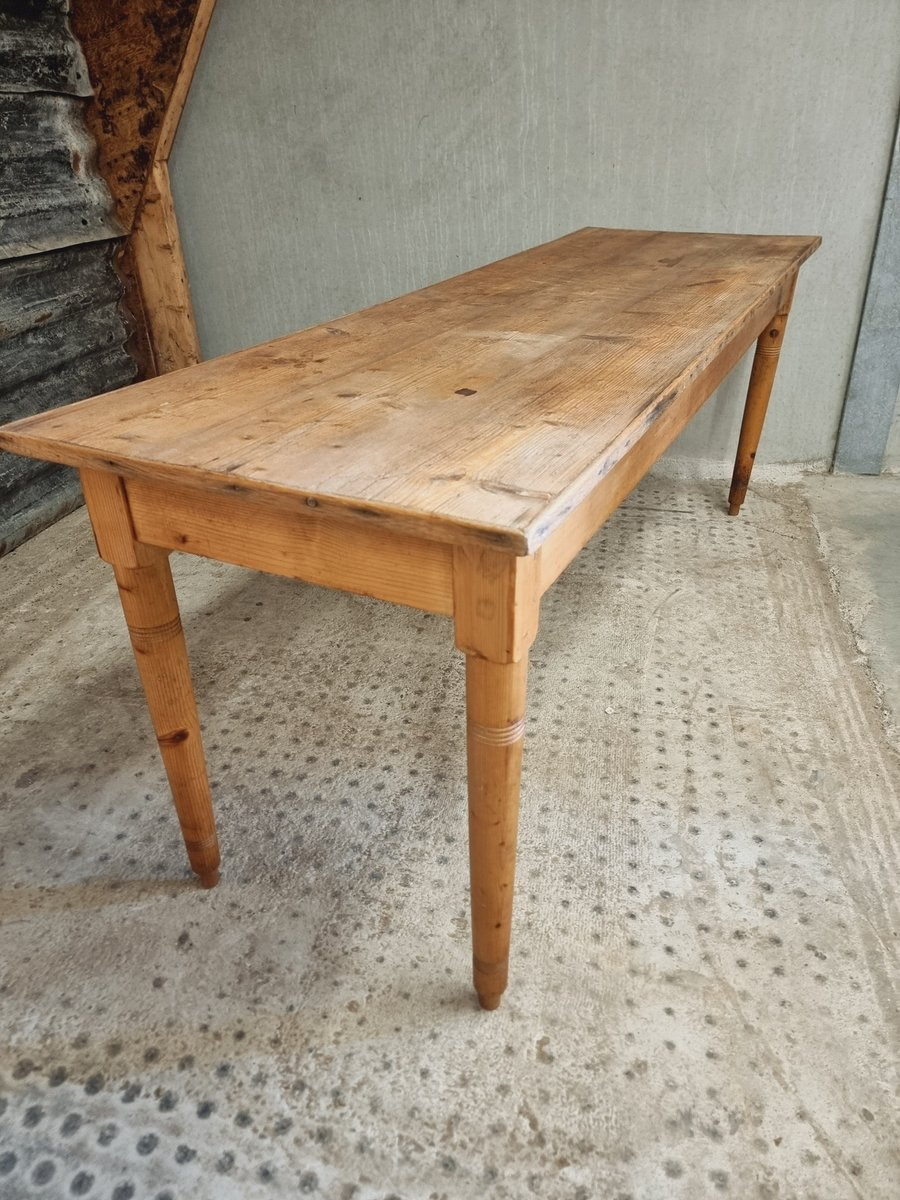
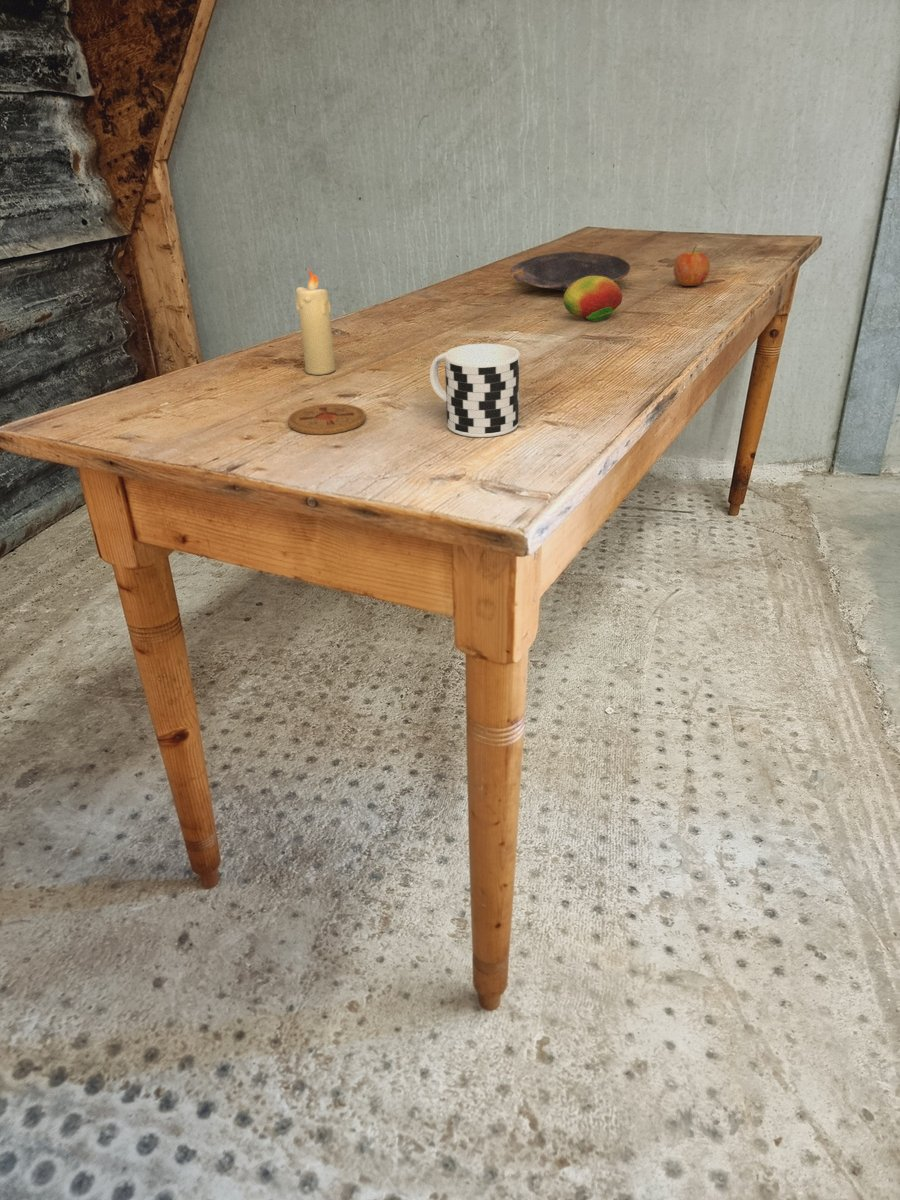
+ apple (691, 265)
+ coaster (327, 418)
+ fruit (592, 297)
+ candle (314, 321)
+ bowl (570, 274)
+ cup (471, 388)
